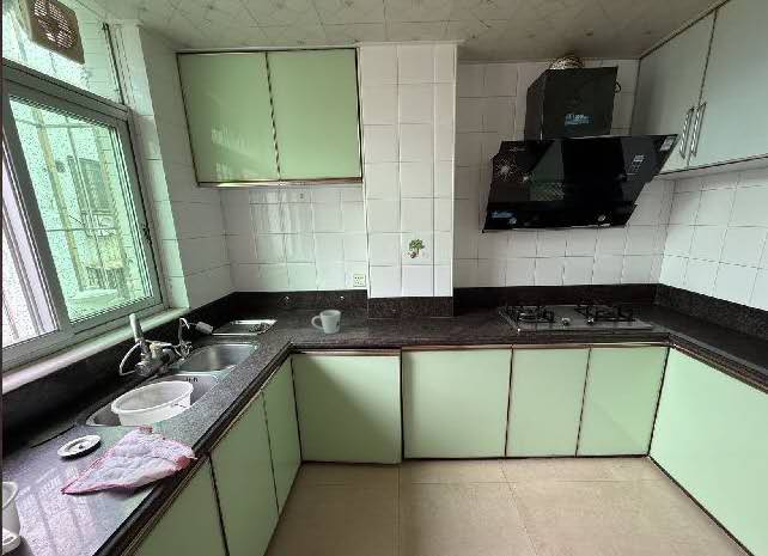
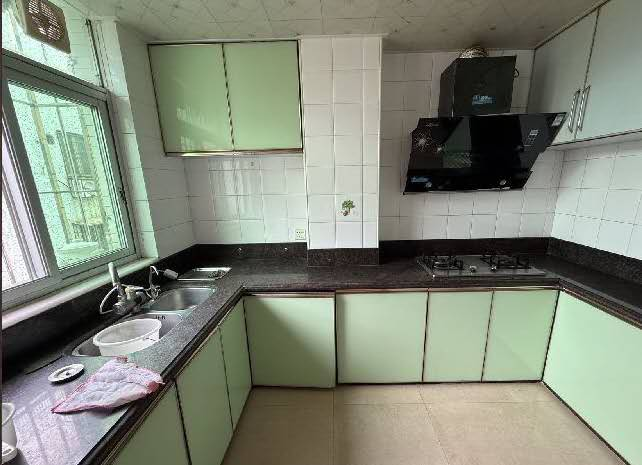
- mug (327, 322)
